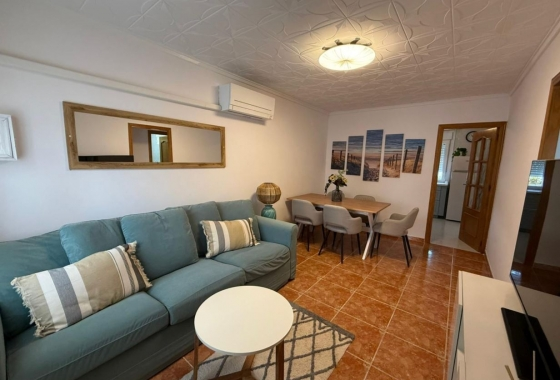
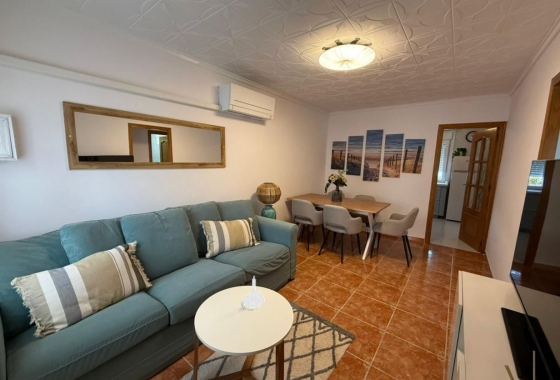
+ candle holder (253, 288)
